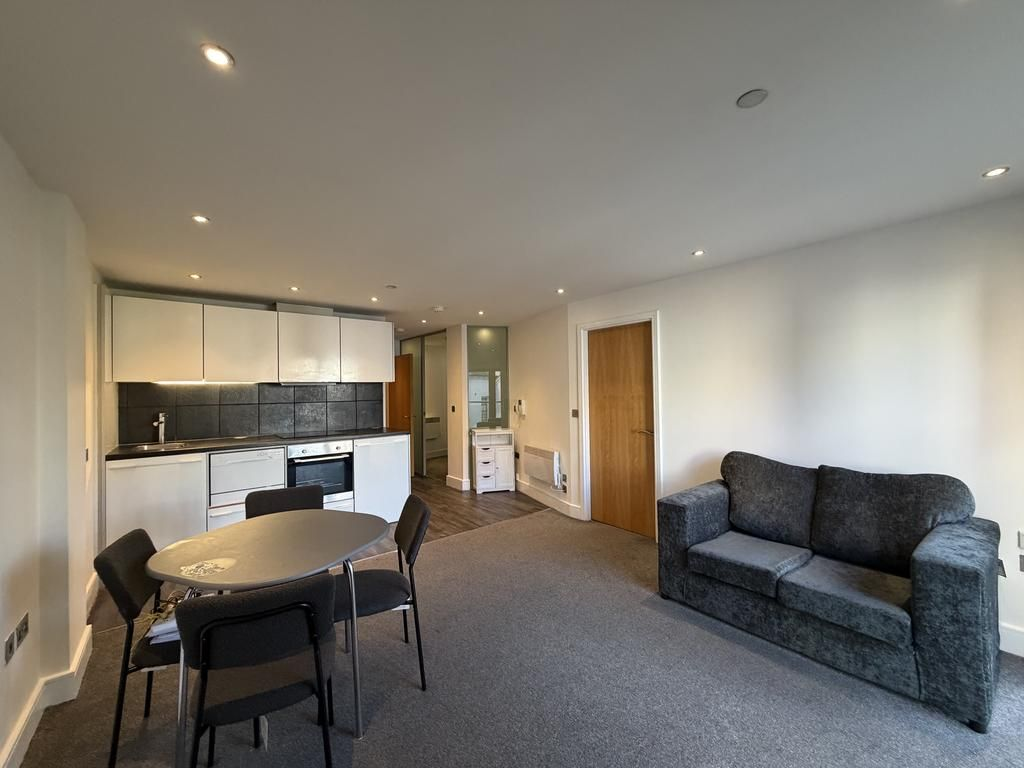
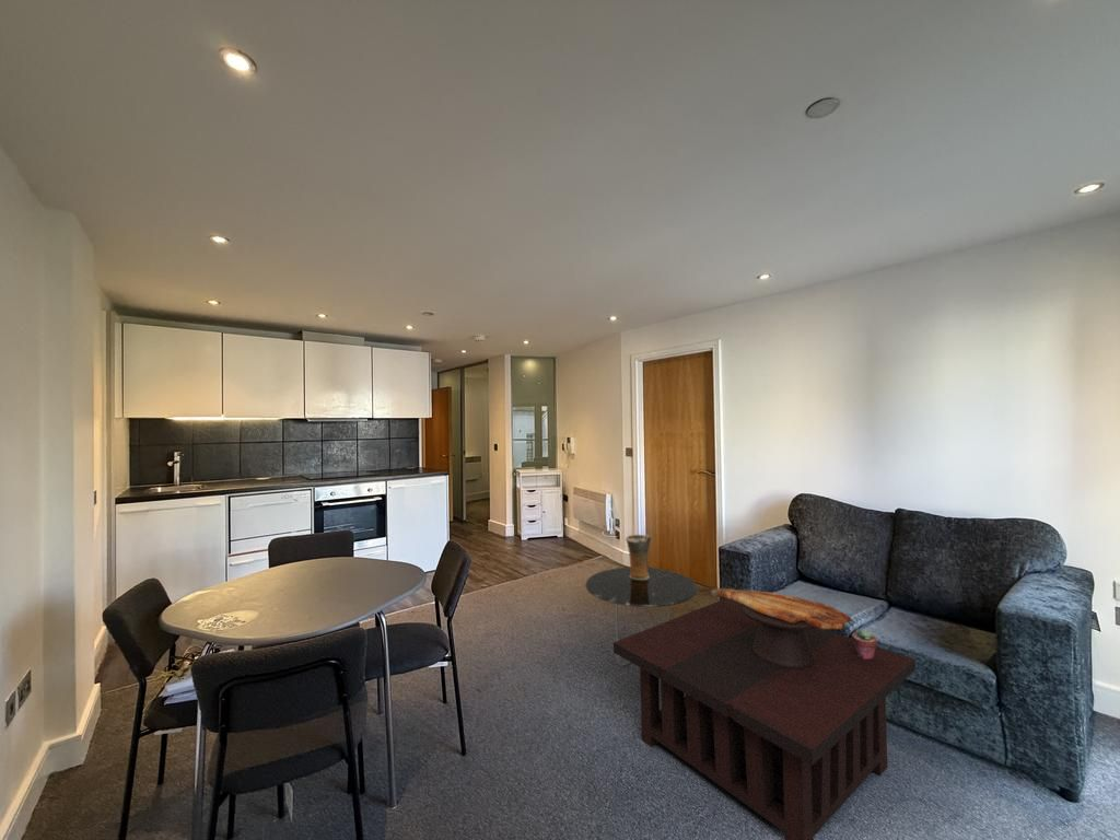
+ vase (638, 553)
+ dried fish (777, 626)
+ coffee table (758, 701)
+ side table (641, 606)
+ potted succulent (864, 641)
